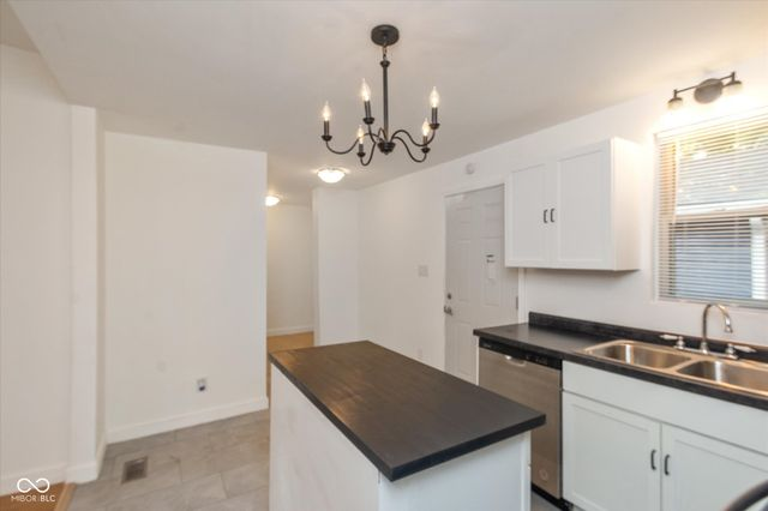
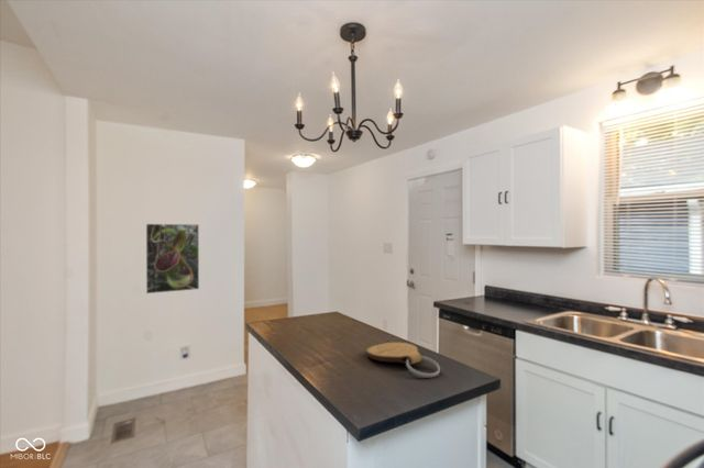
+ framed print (173, 257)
+ key chain (404, 355)
